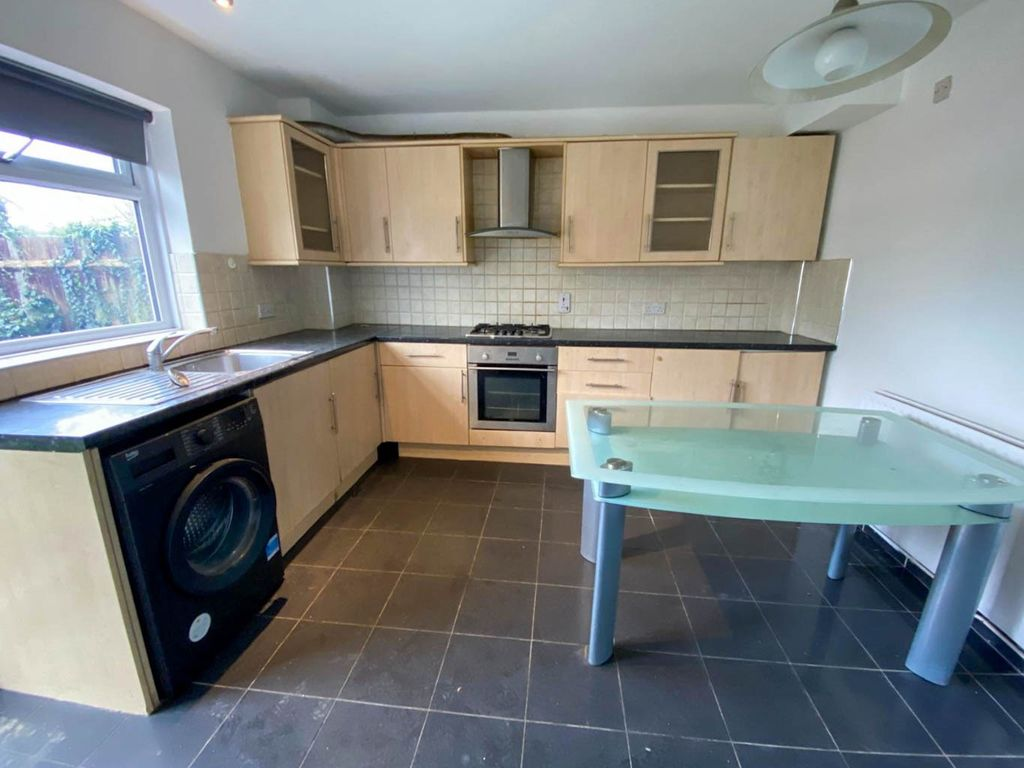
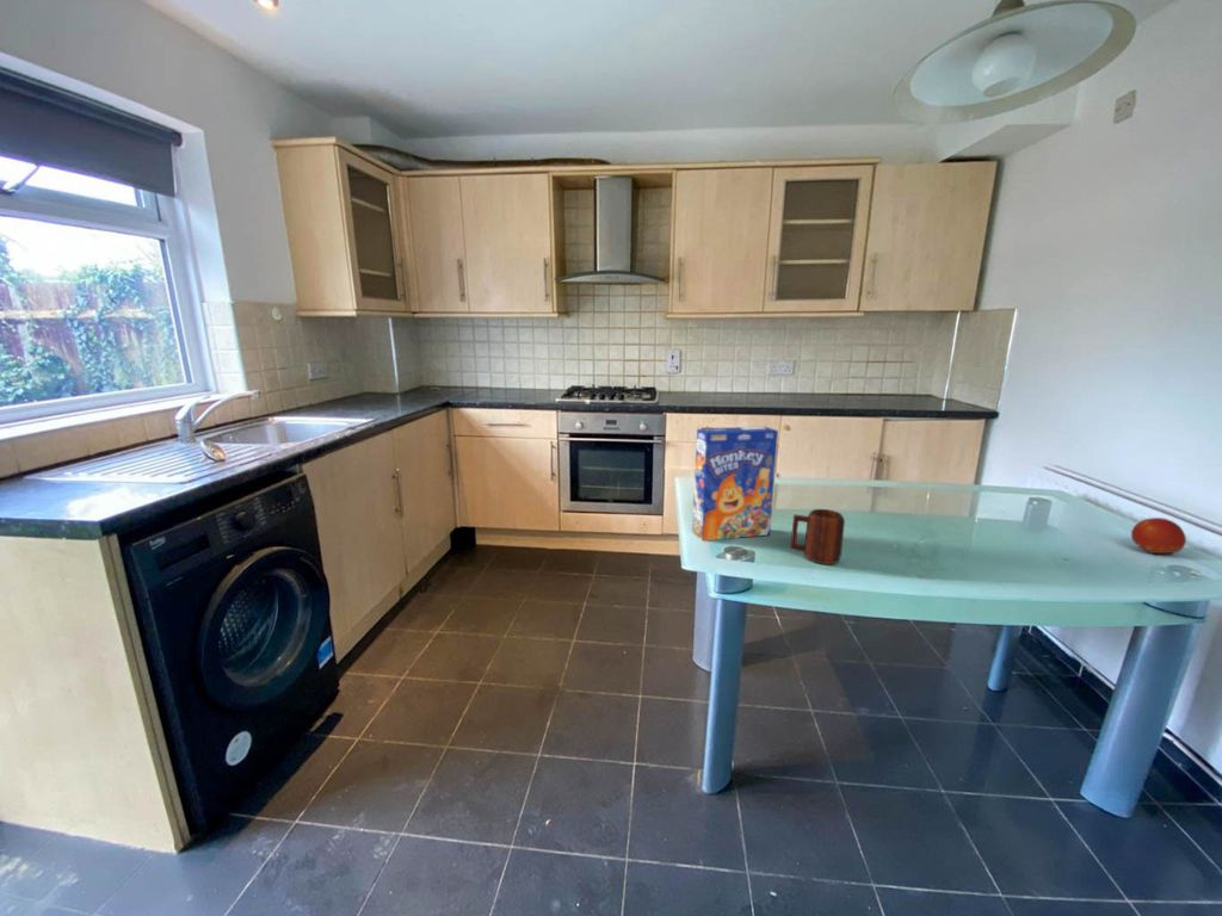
+ fruit (1158, 534)
+ cereal box (734, 482)
+ mug (816, 534)
